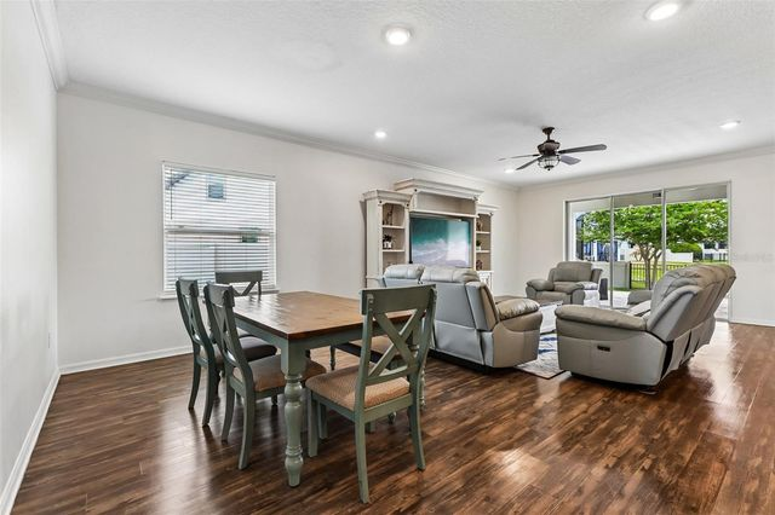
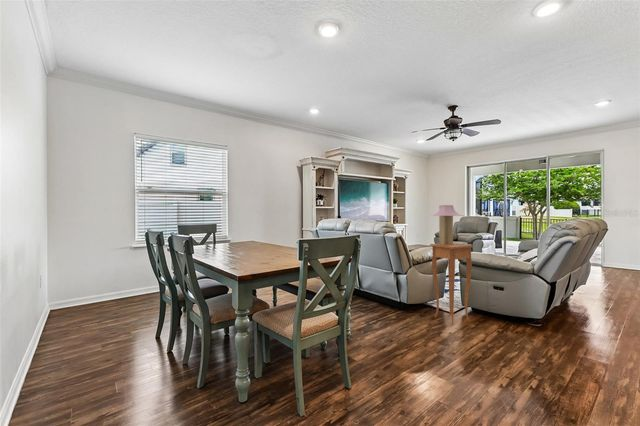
+ side table (451, 282)
+ table lamp (450, 224)
